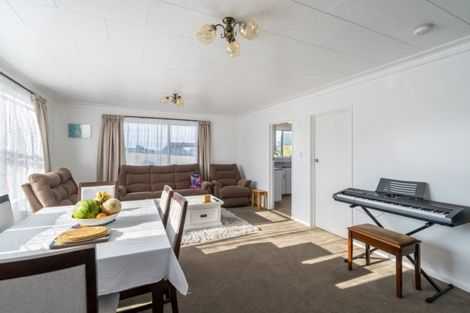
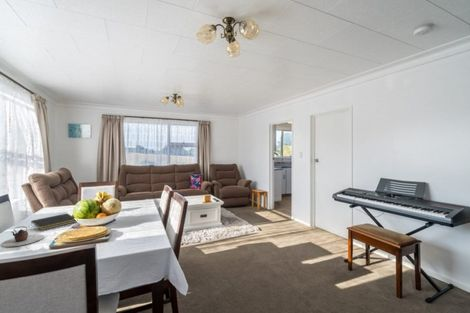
+ notepad (55, 221)
+ teapot (23, 233)
